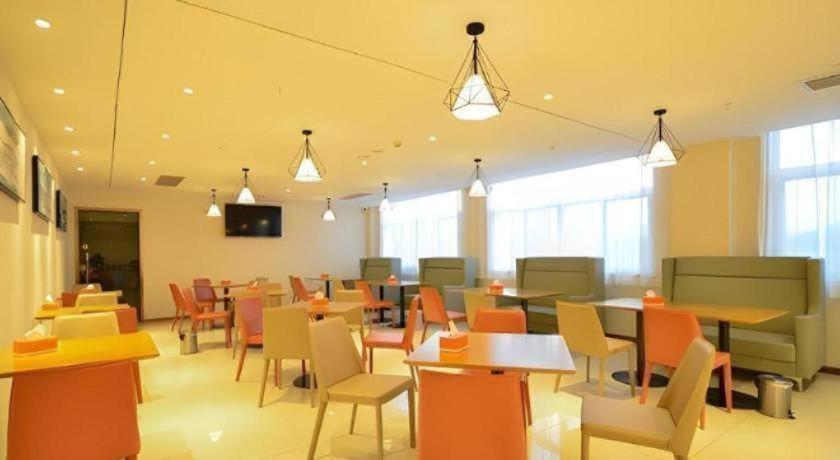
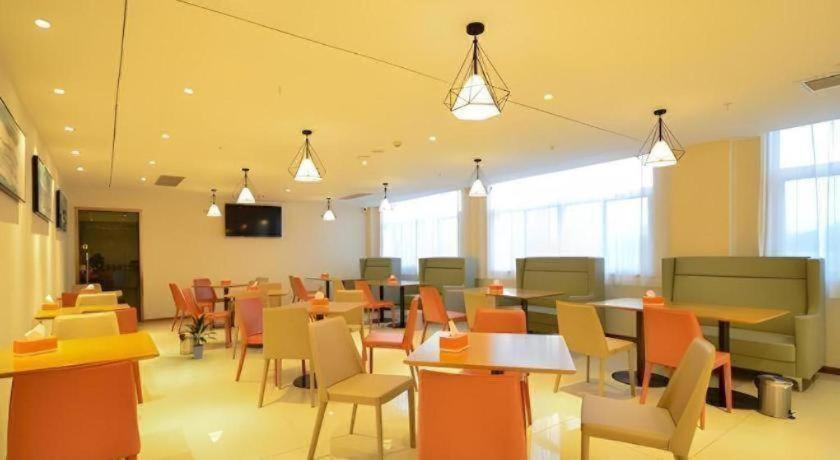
+ indoor plant (200, 334)
